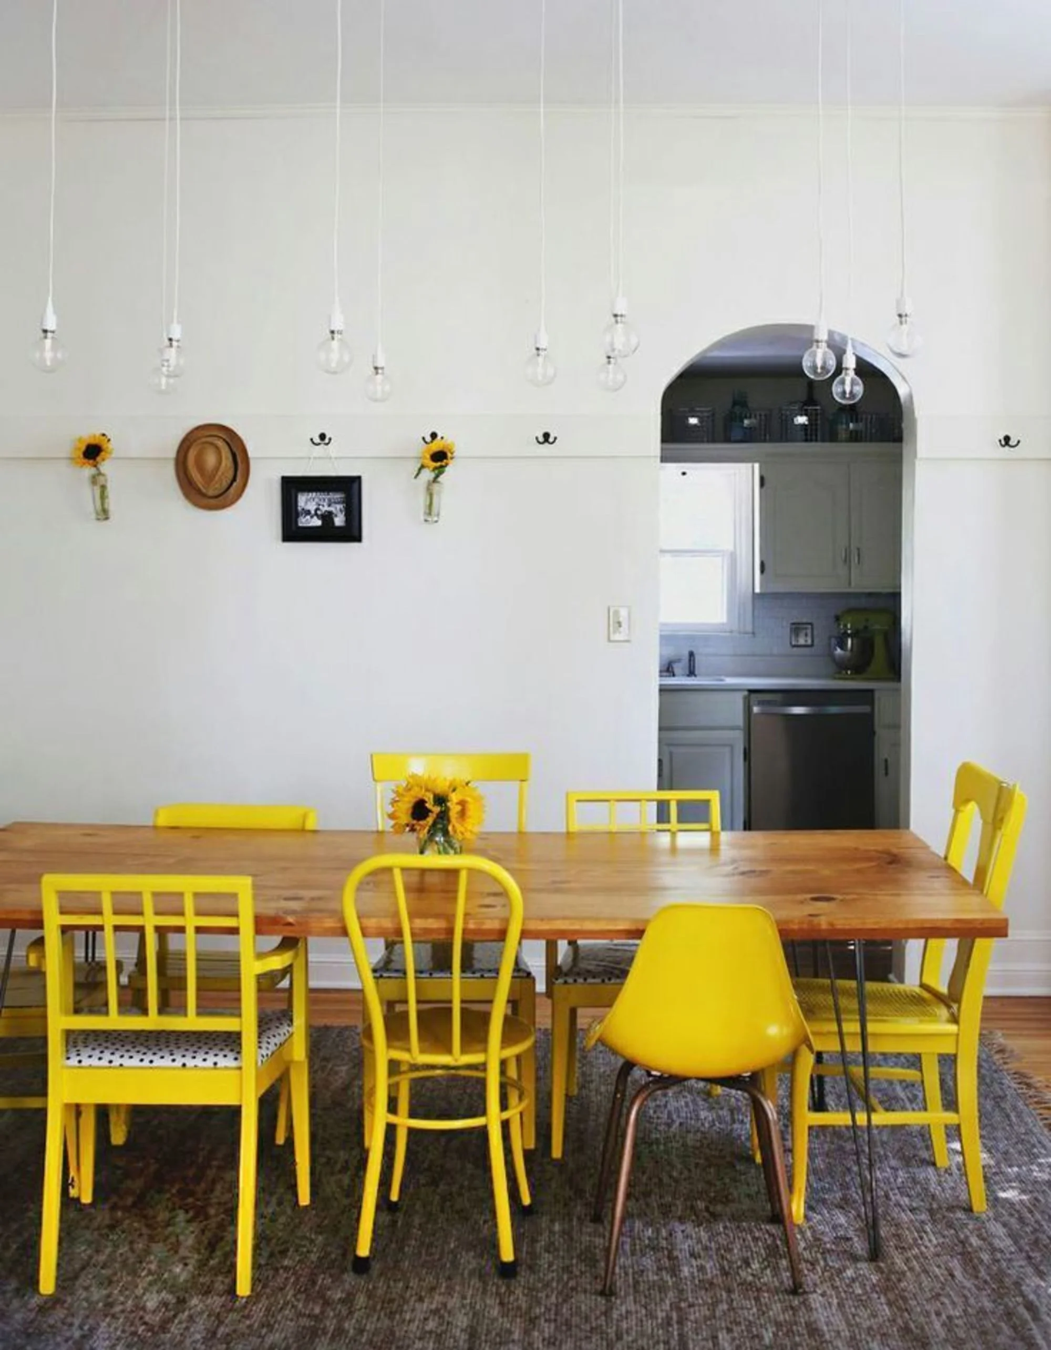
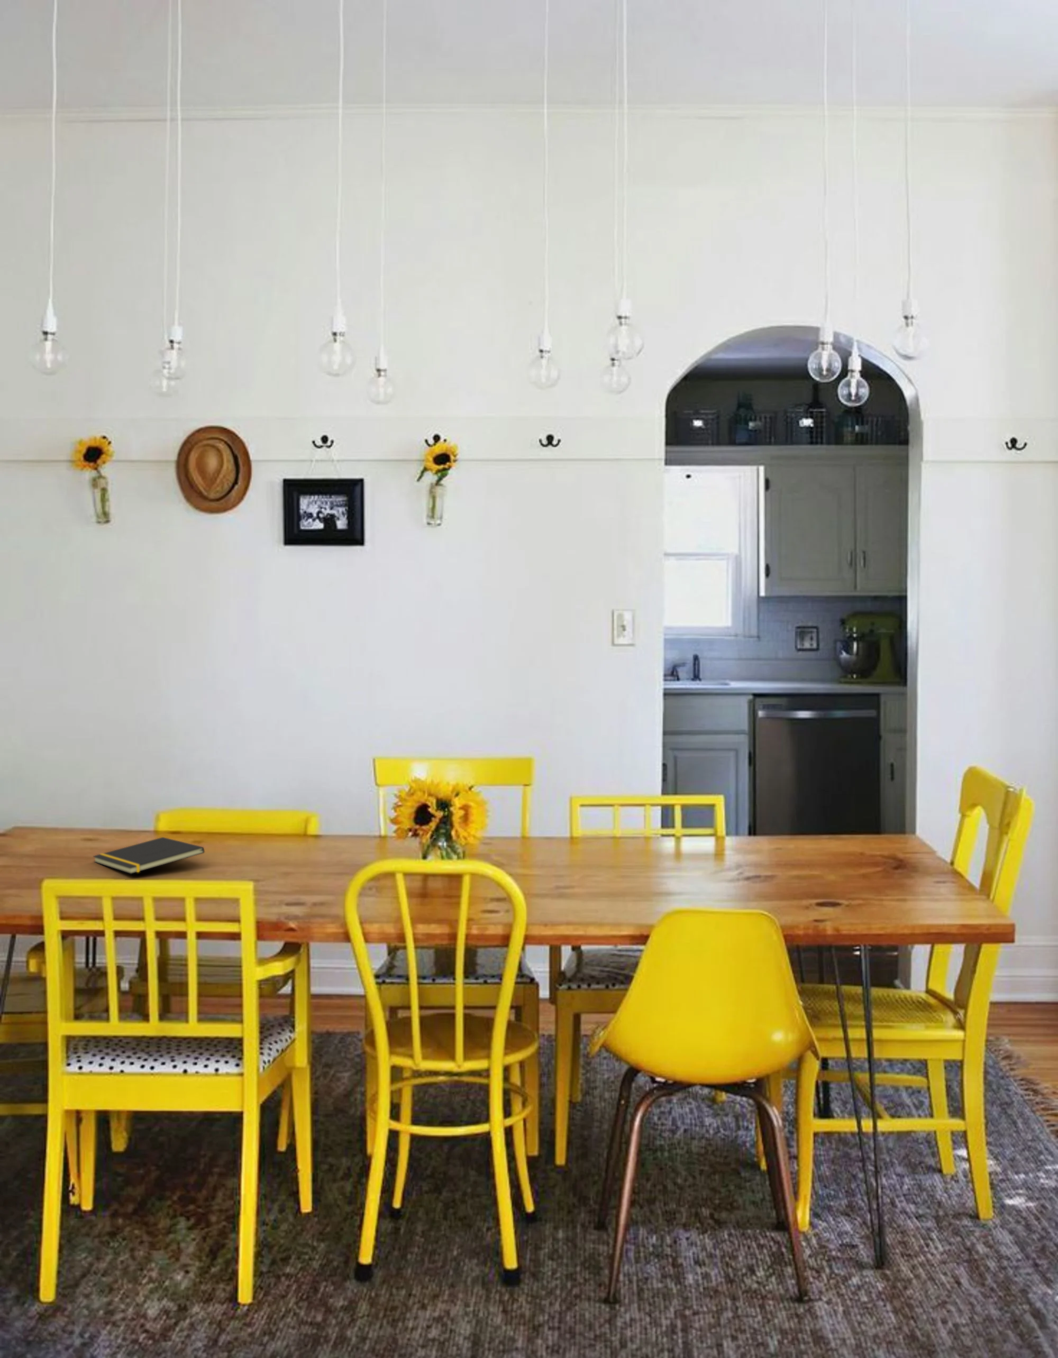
+ notepad (148, 854)
